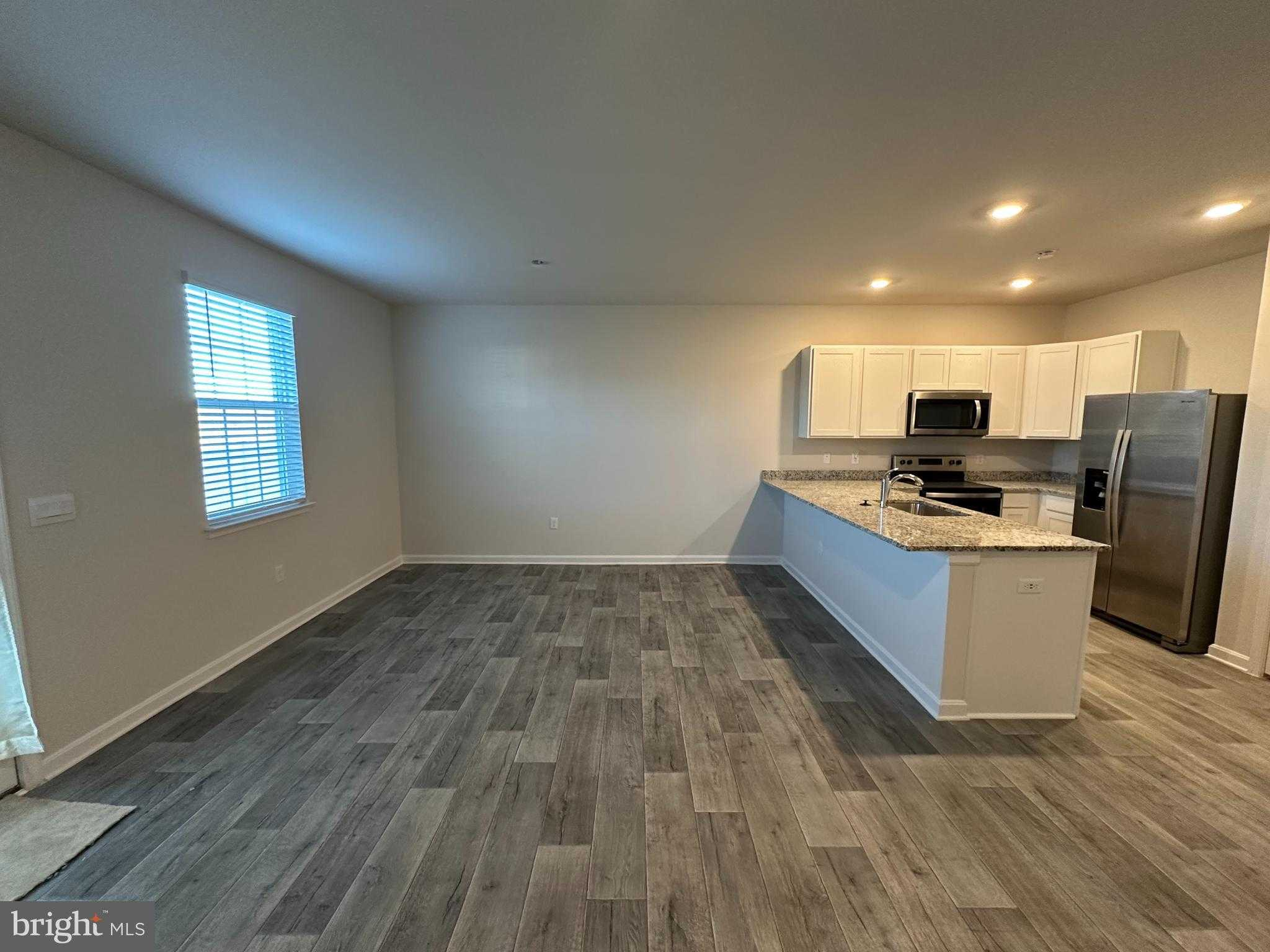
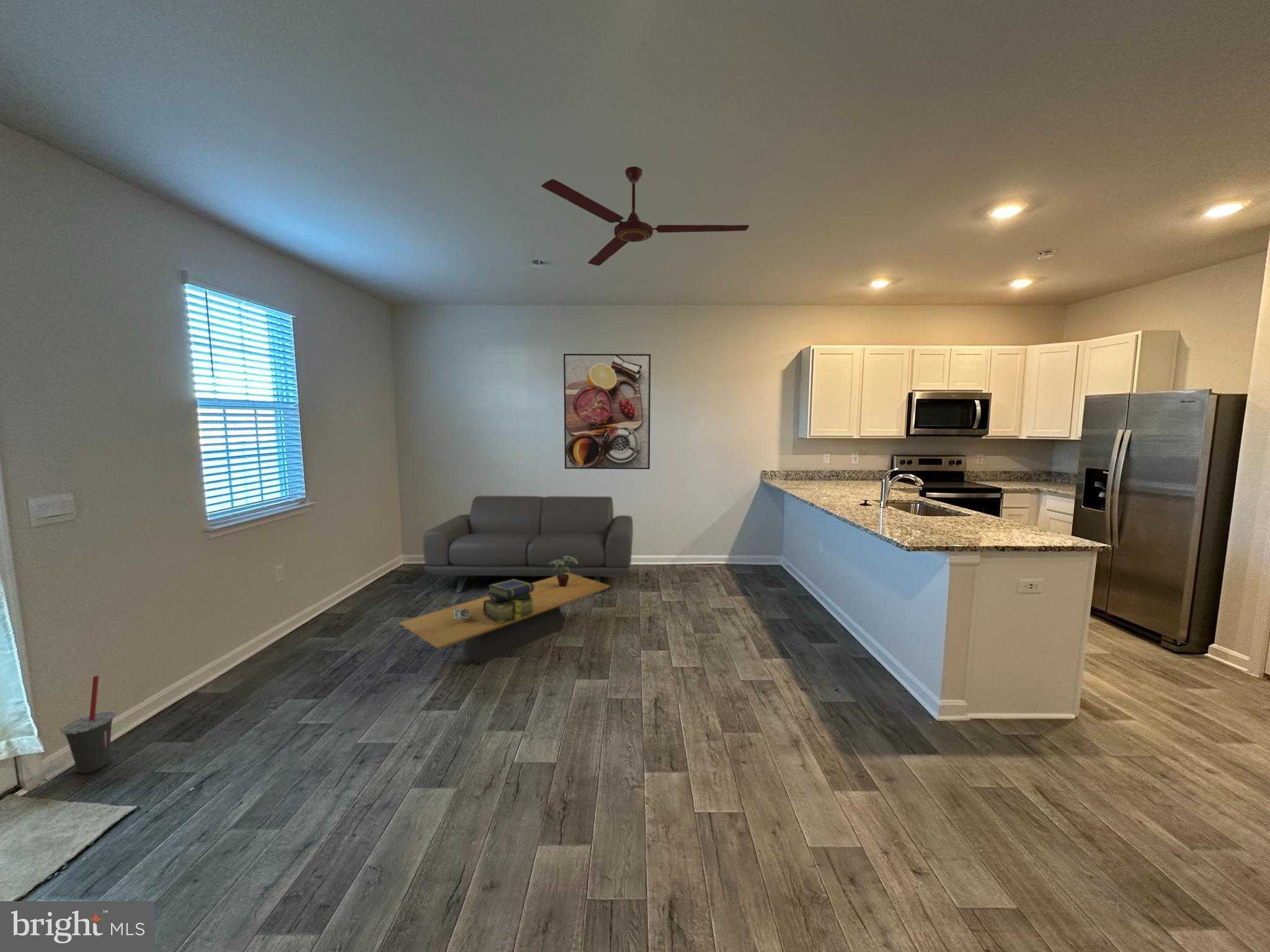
+ potted plant (563, 571)
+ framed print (607, 412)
+ beverage cup (89, 724)
+ ceiling fan (647, 223)
+ coffee table (516, 621)
+ sofa (536, 540)
+ stack of books (509, 598)
+ napkin ring (462, 612)
